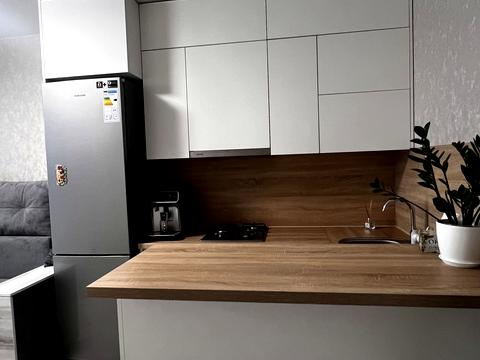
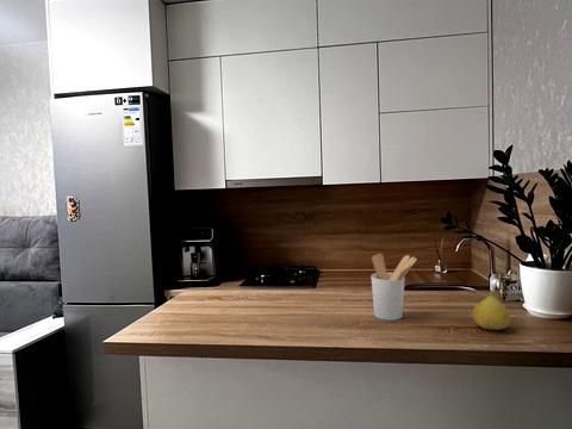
+ utensil holder (394, 285)
+ fruit (491, 309)
